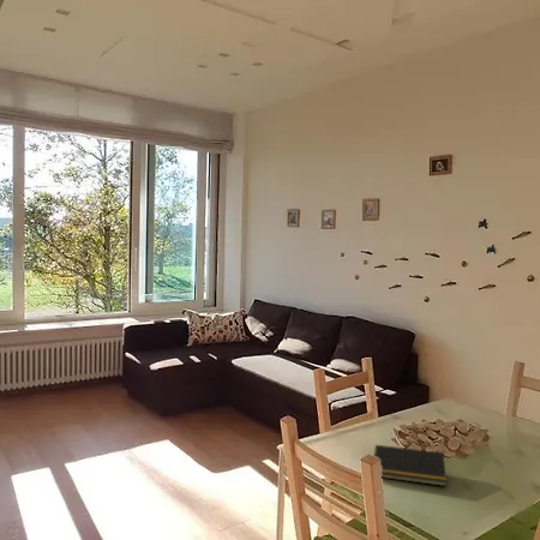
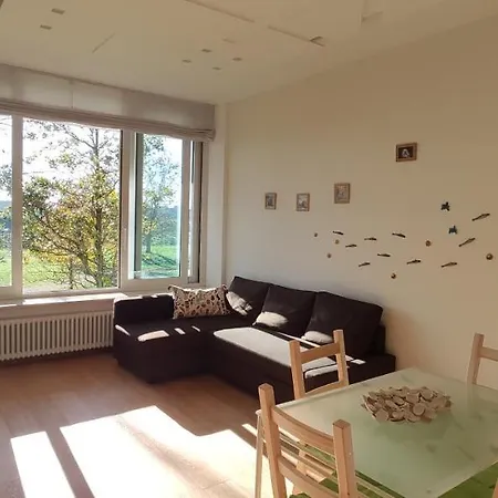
- notepad (408, 463)
